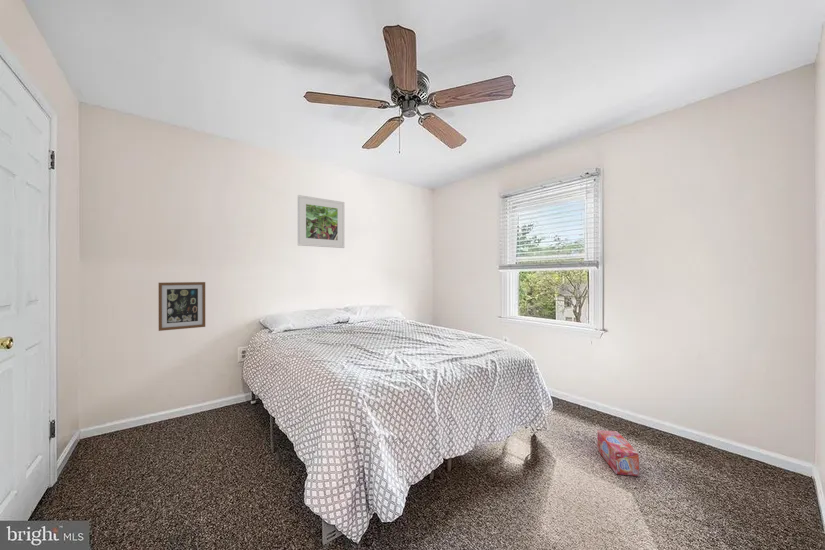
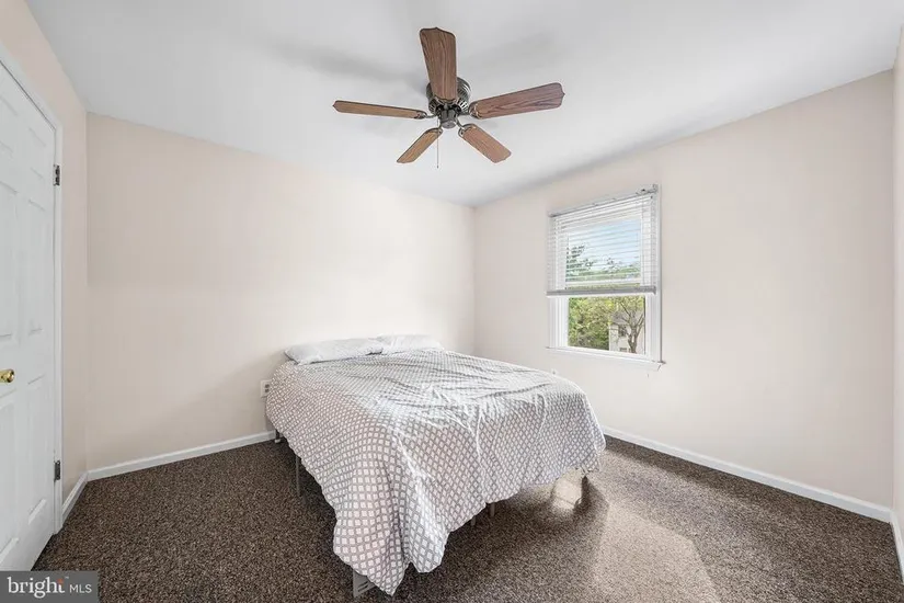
- wall art (182, 305)
- box (616, 451)
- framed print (322, 222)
